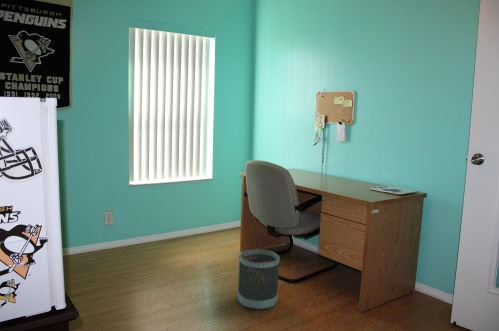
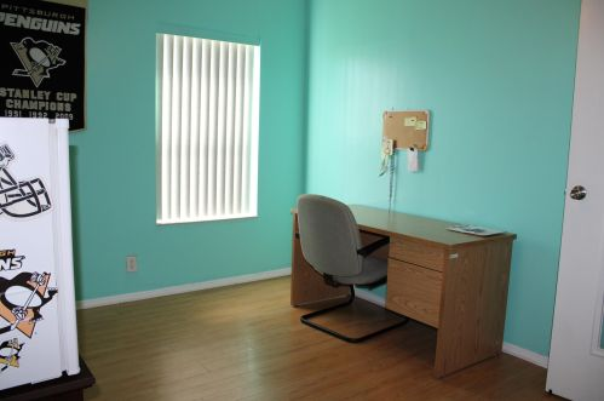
- wastebasket (258, 278)
